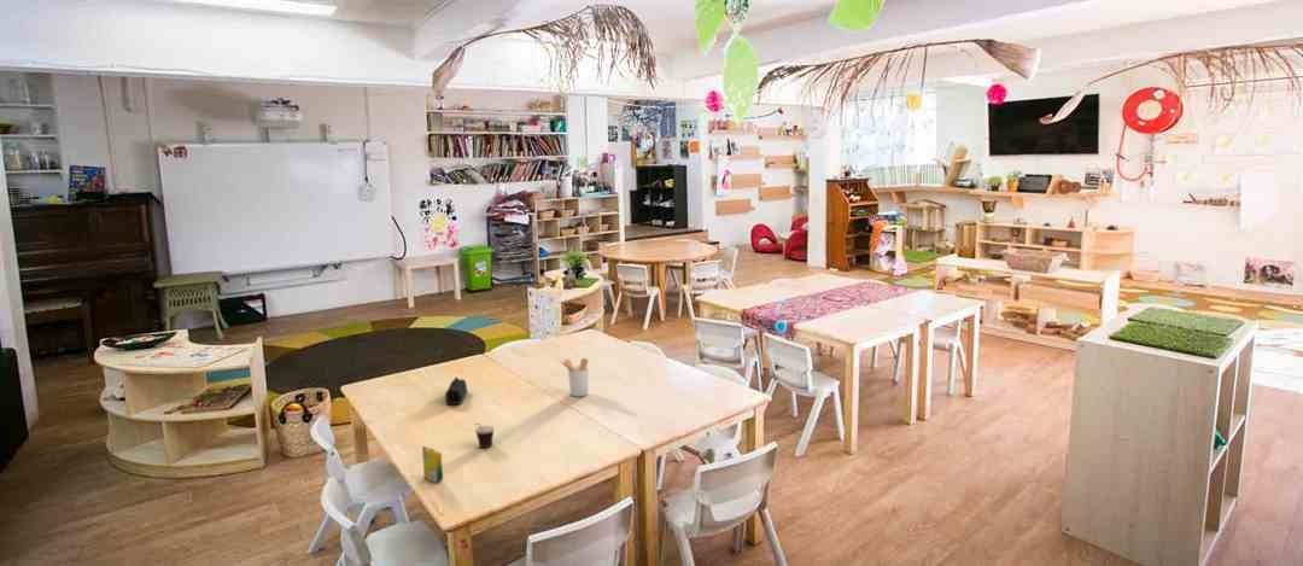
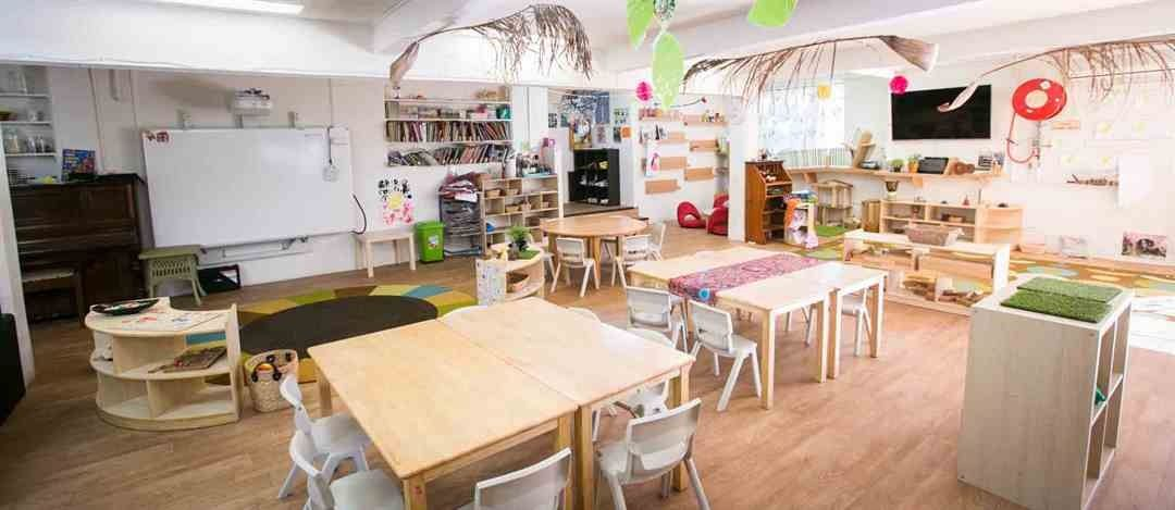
- crayon box (432, 462)
- utensil holder (573, 375)
- cup (481, 433)
- pencil case (455, 387)
